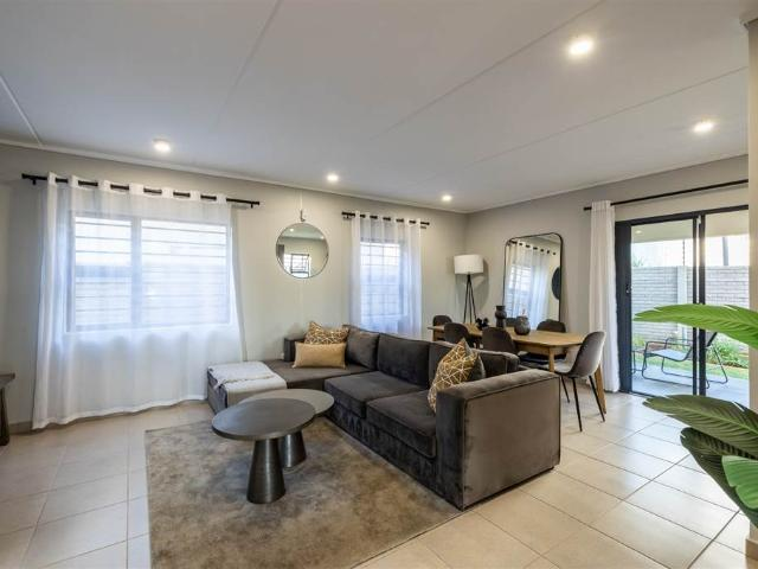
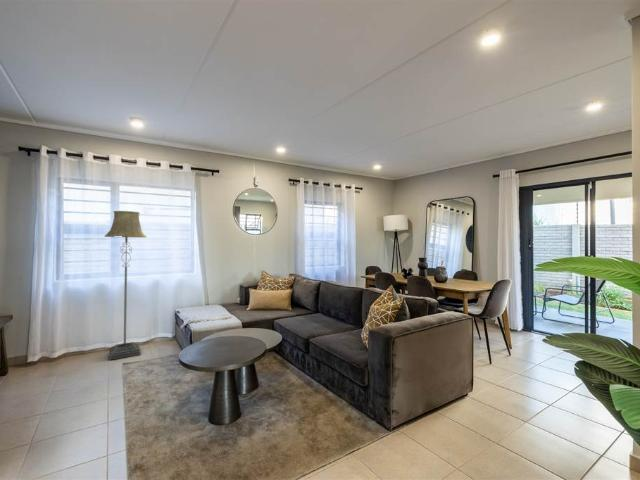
+ floor lamp (125, 282)
